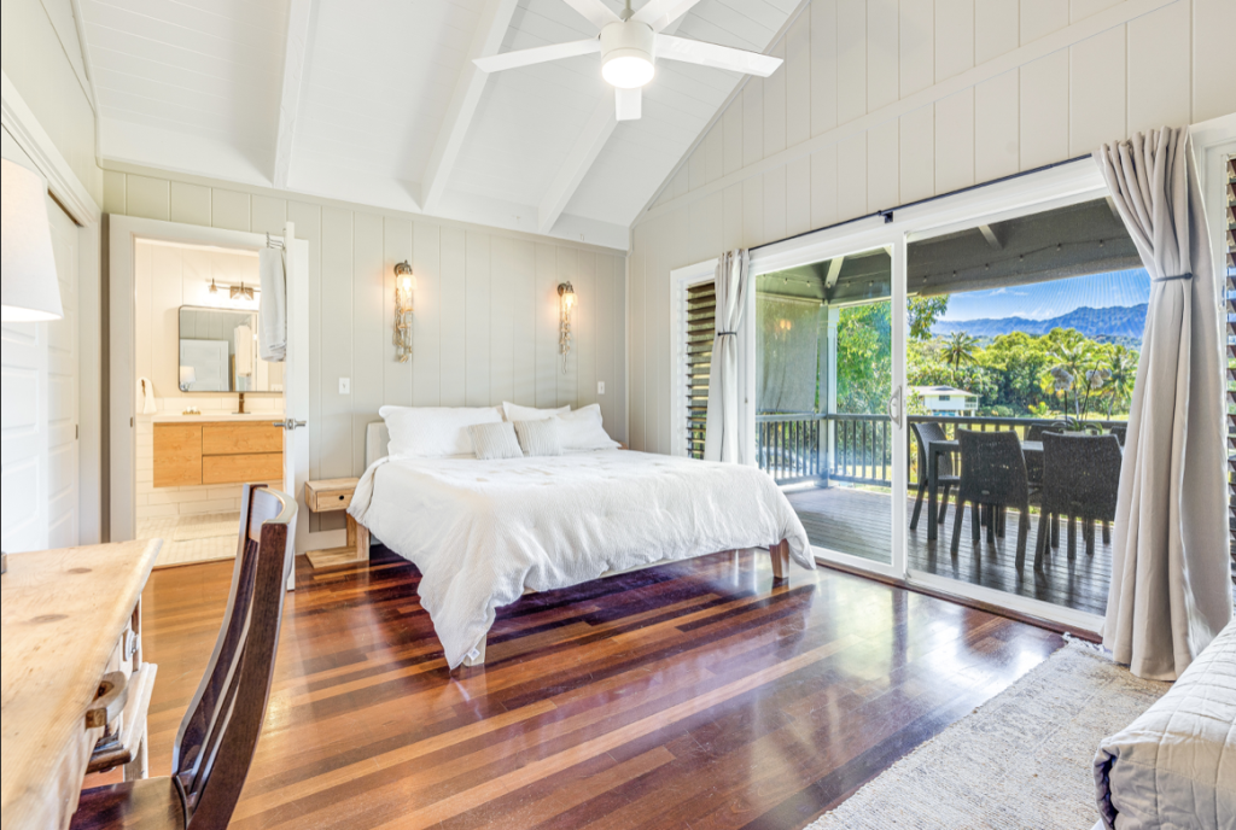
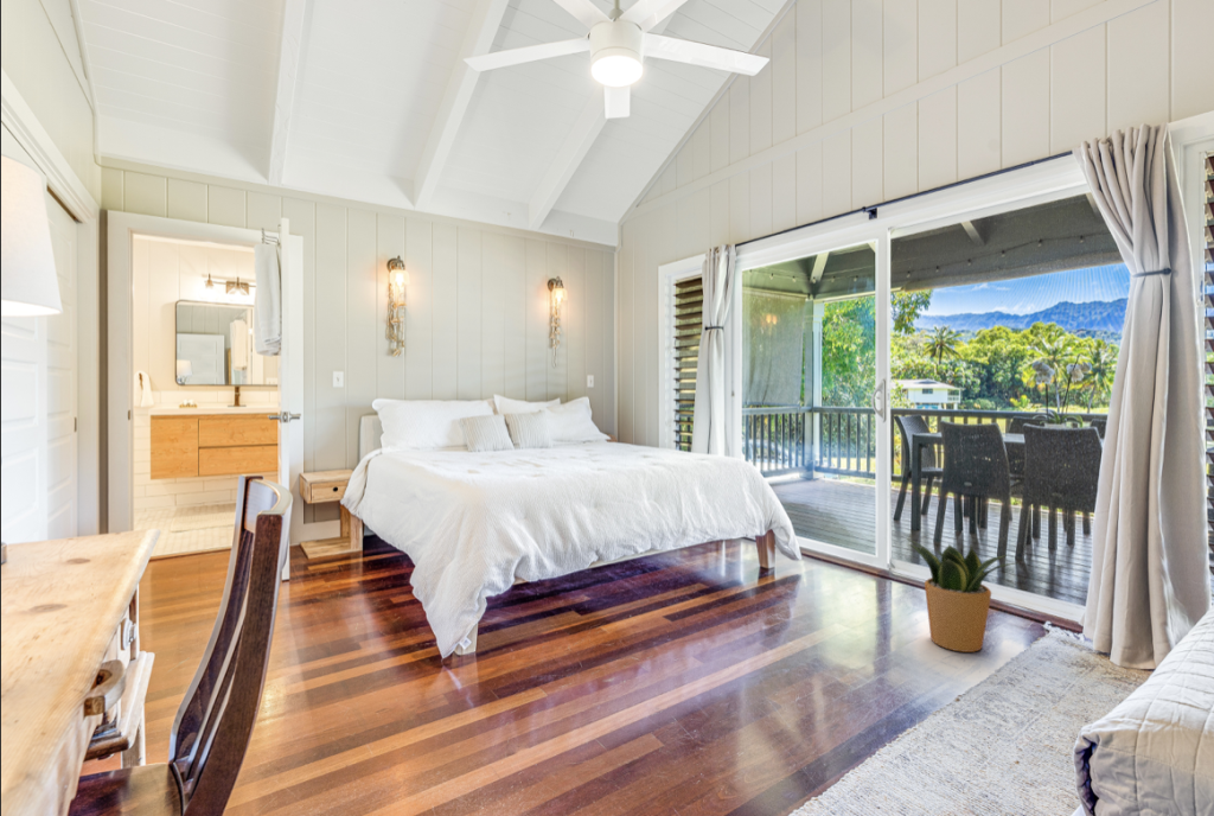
+ potted plant (957, 594)
